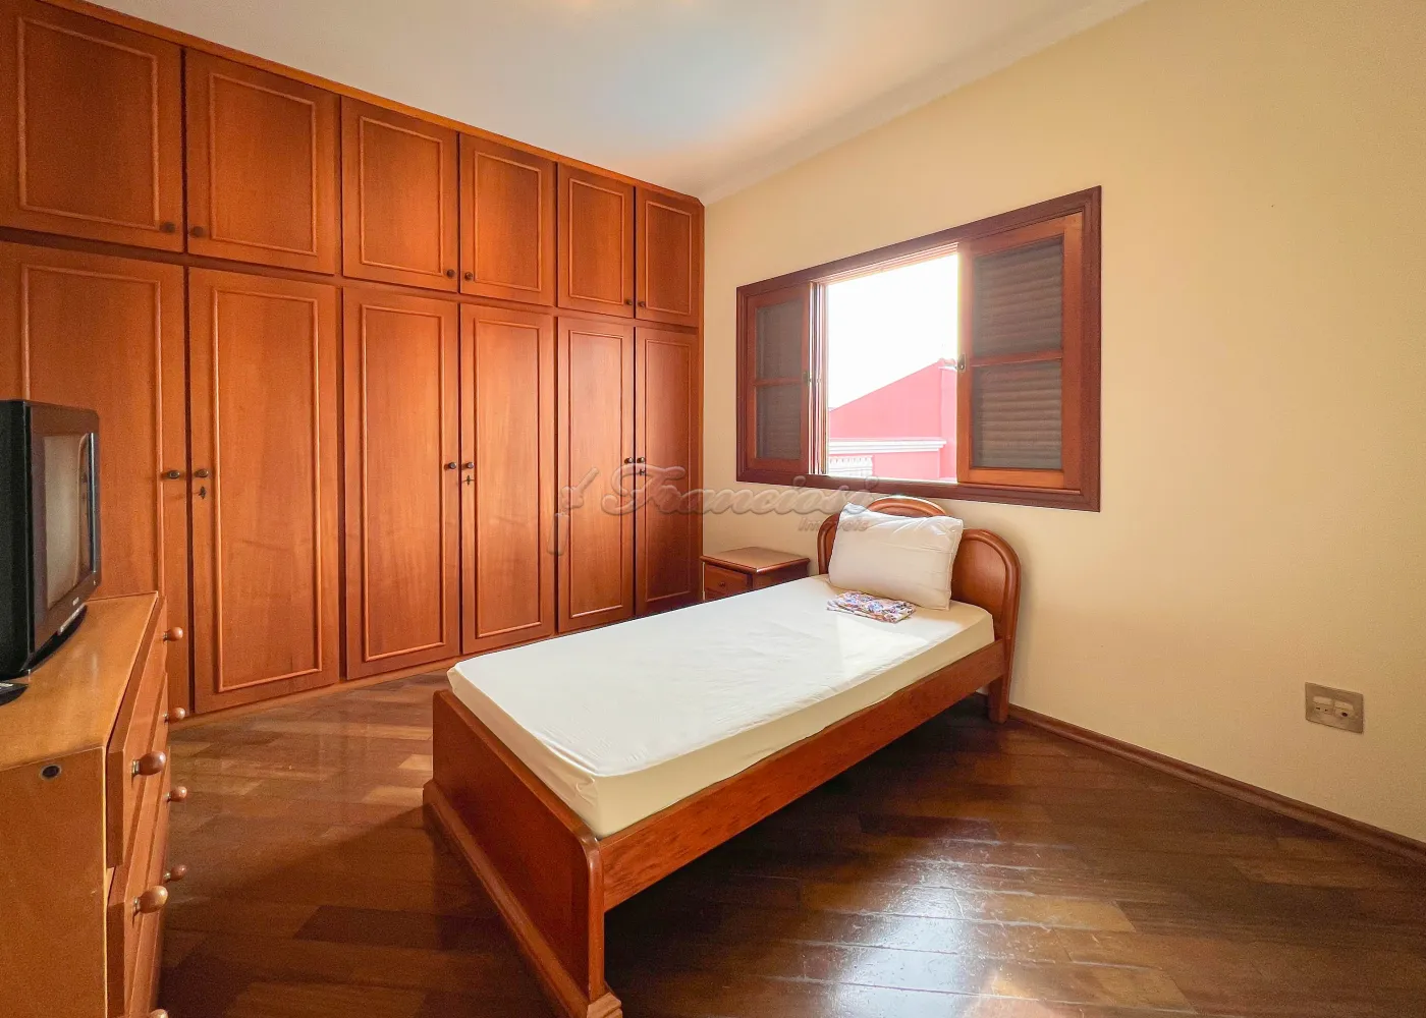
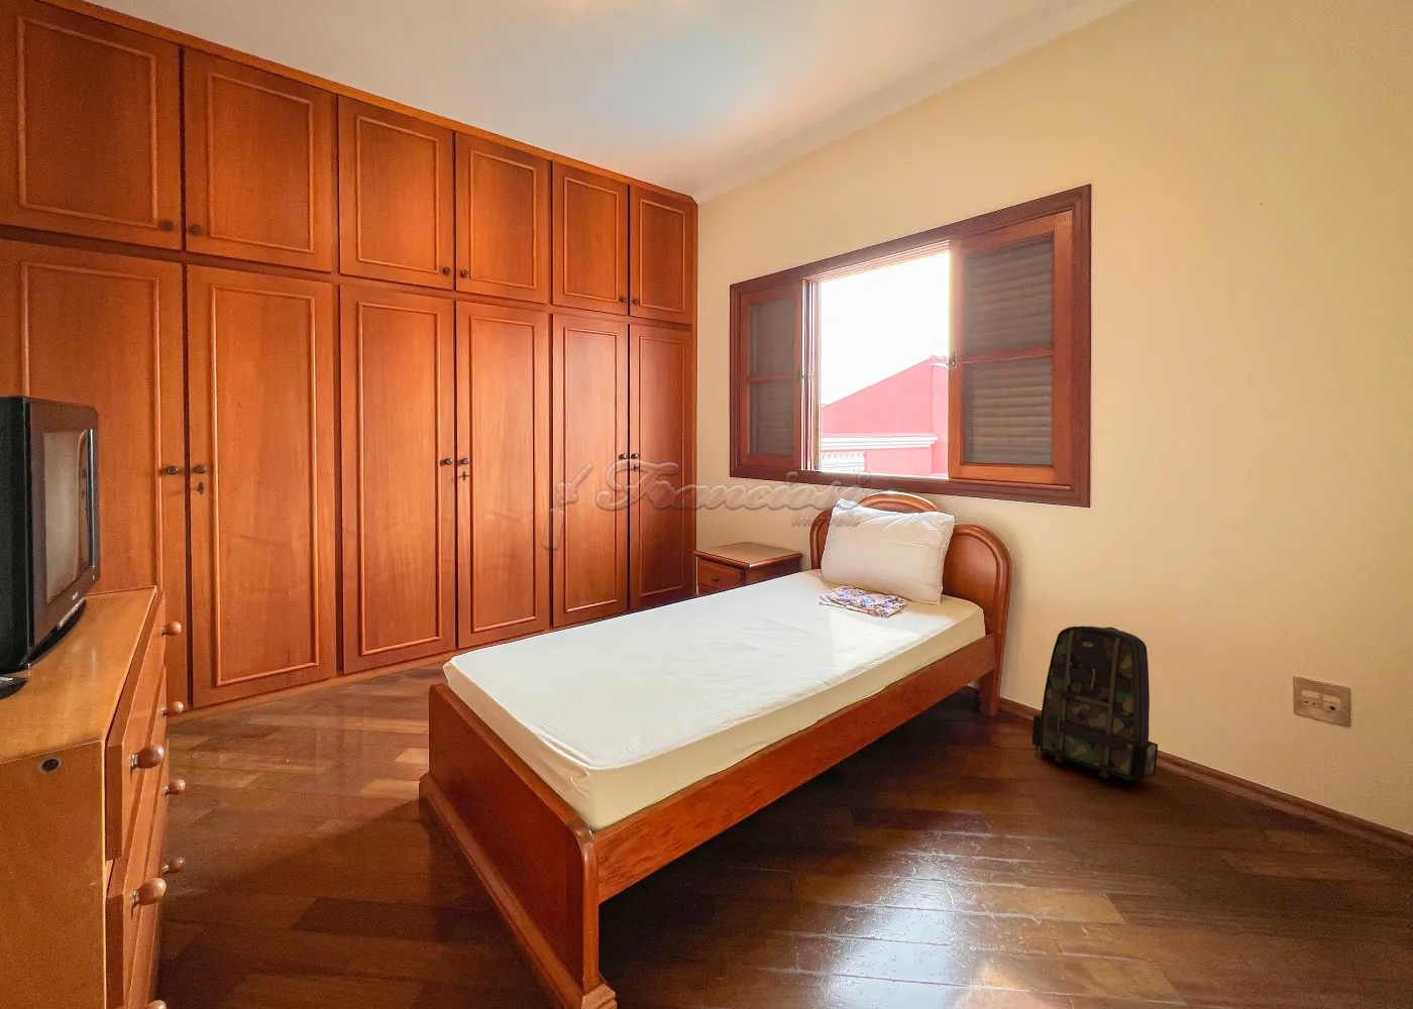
+ backpack (1100, 695)
